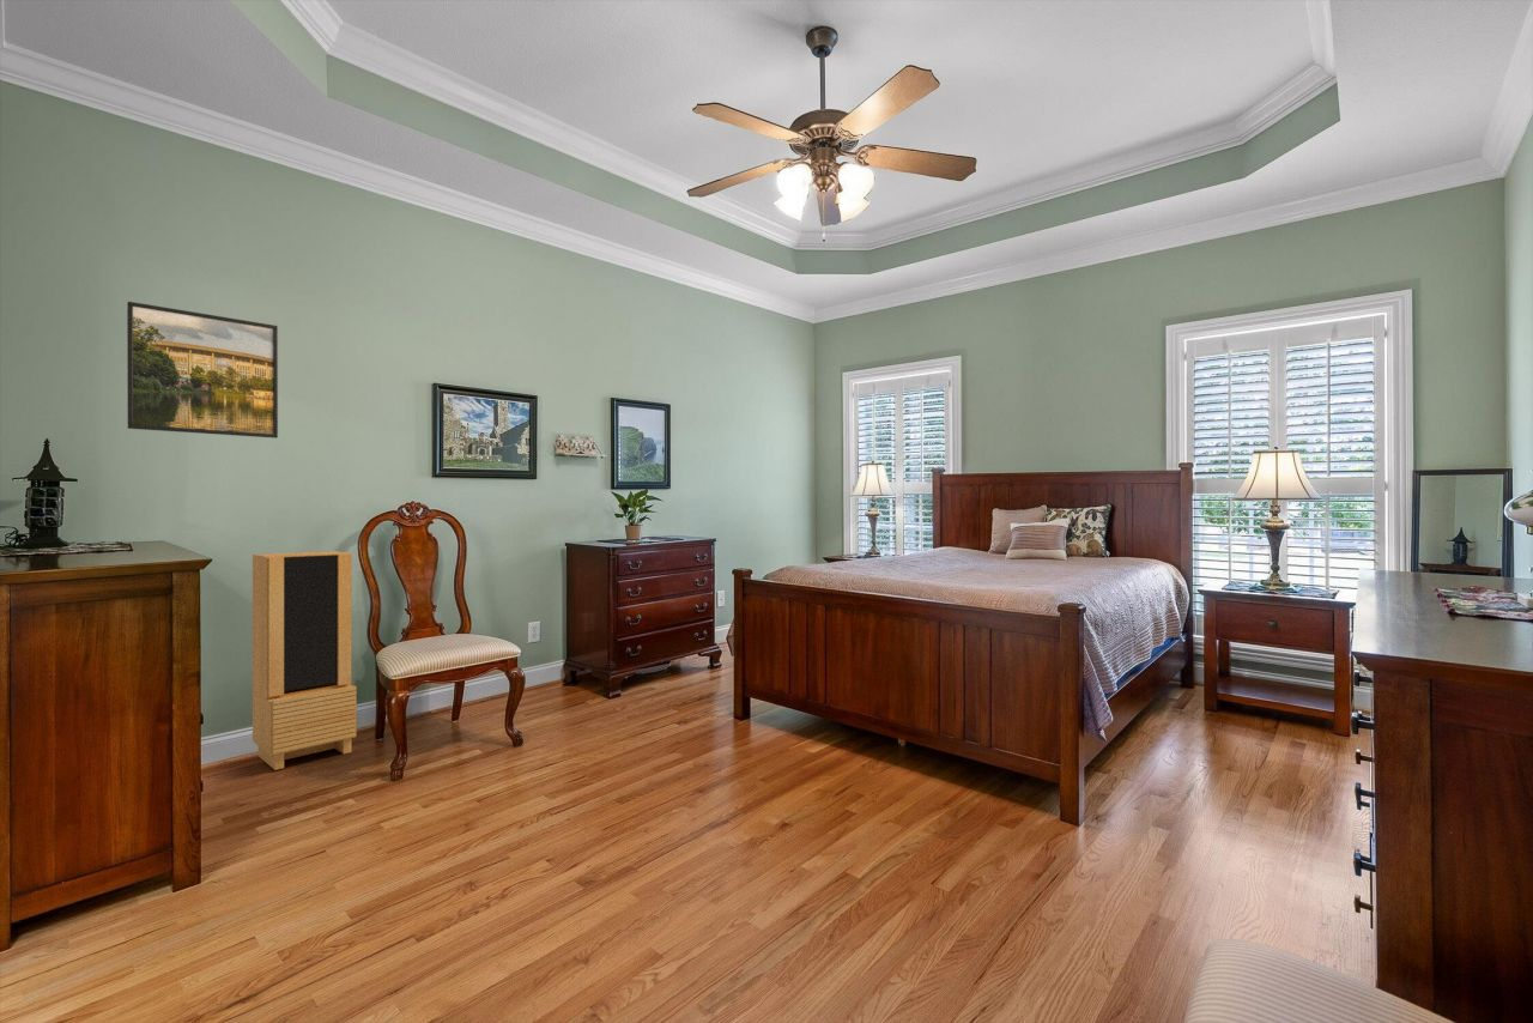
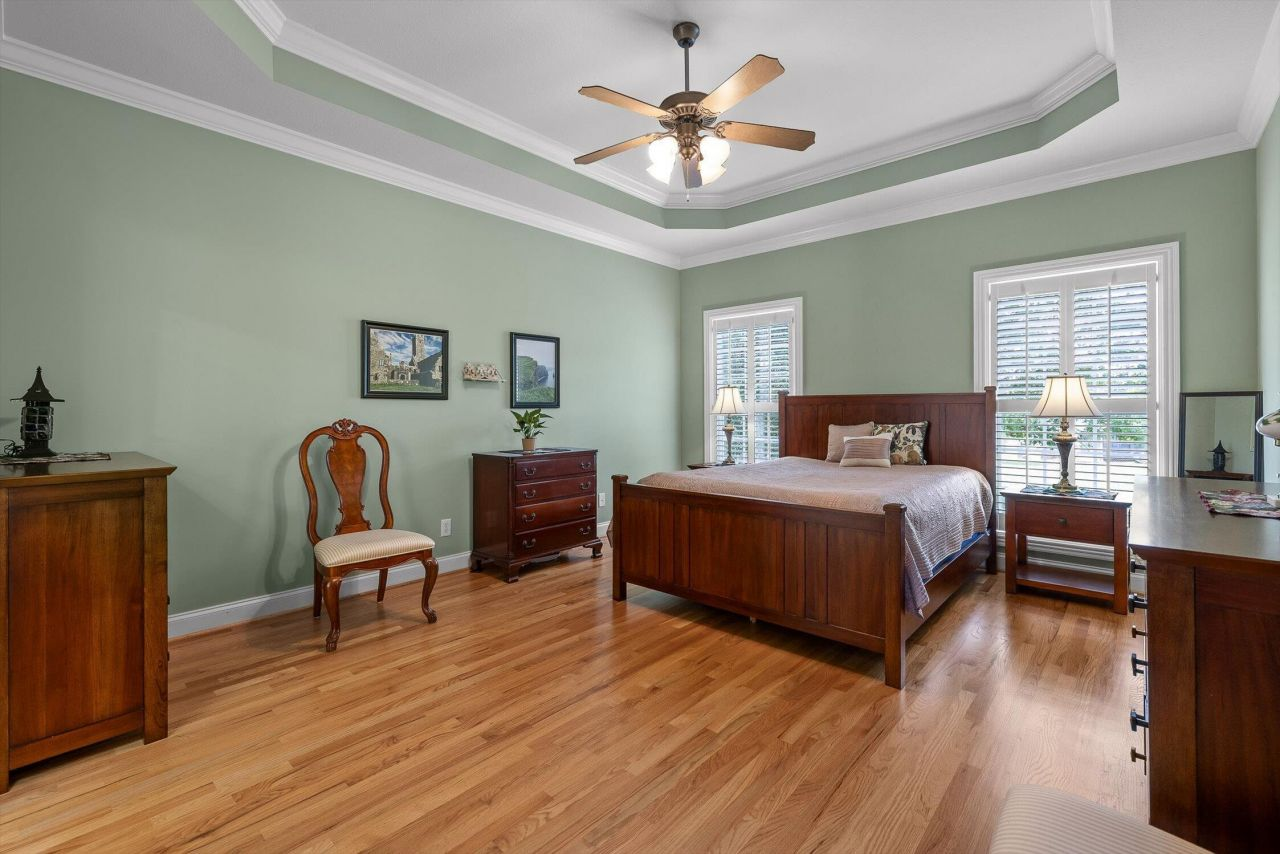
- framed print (206, 374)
- storage cabinet (304, 654)
